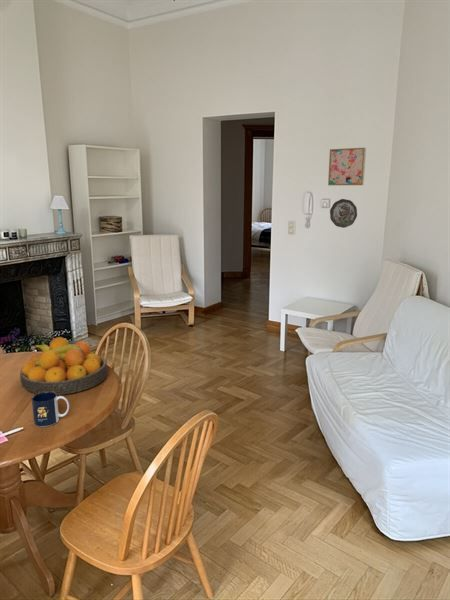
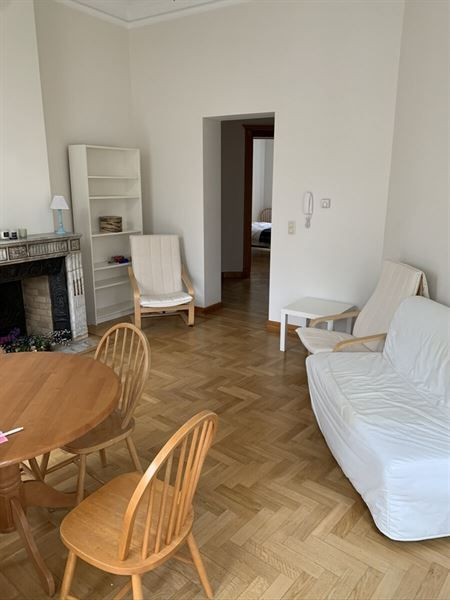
- decorative plate (343, 213)
- wall art (346, 167)
- mug (51, 408)
- fruit bowl (63, 360)
